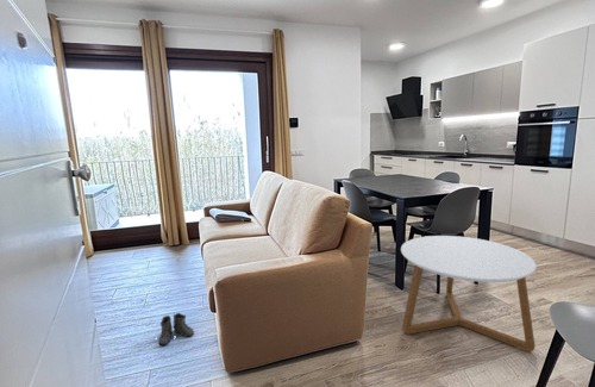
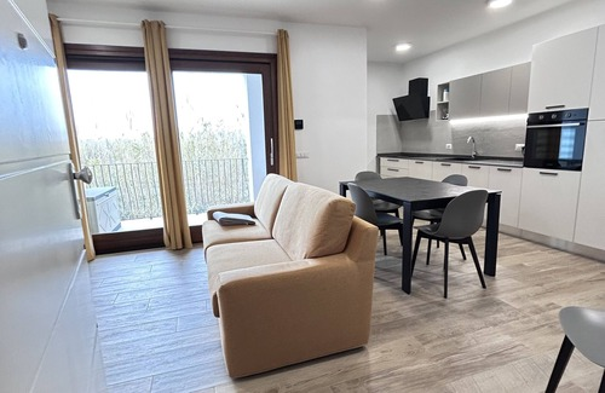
- boots (174, 327)
- coffee table (451, 289)
